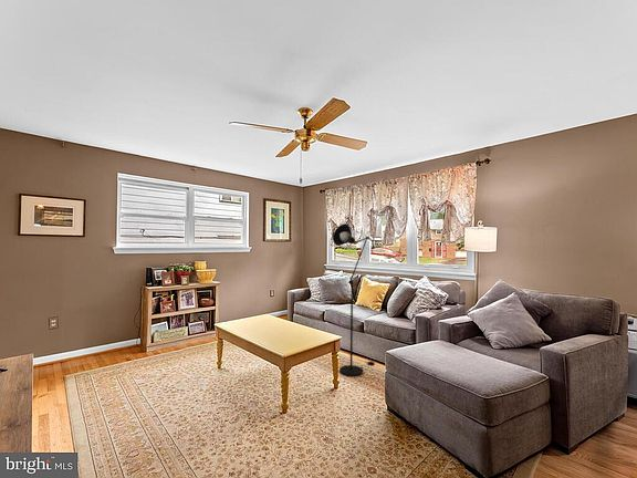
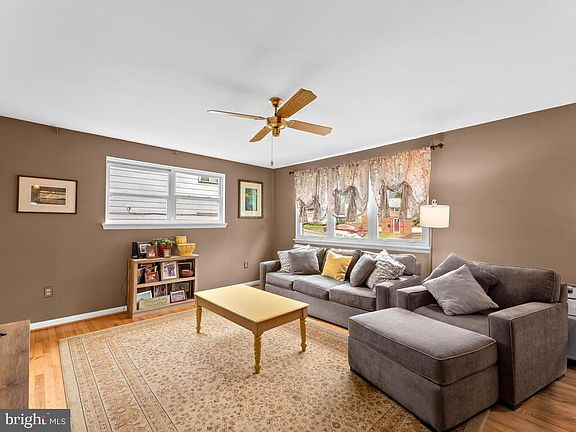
- floor lamp (352, 295)
